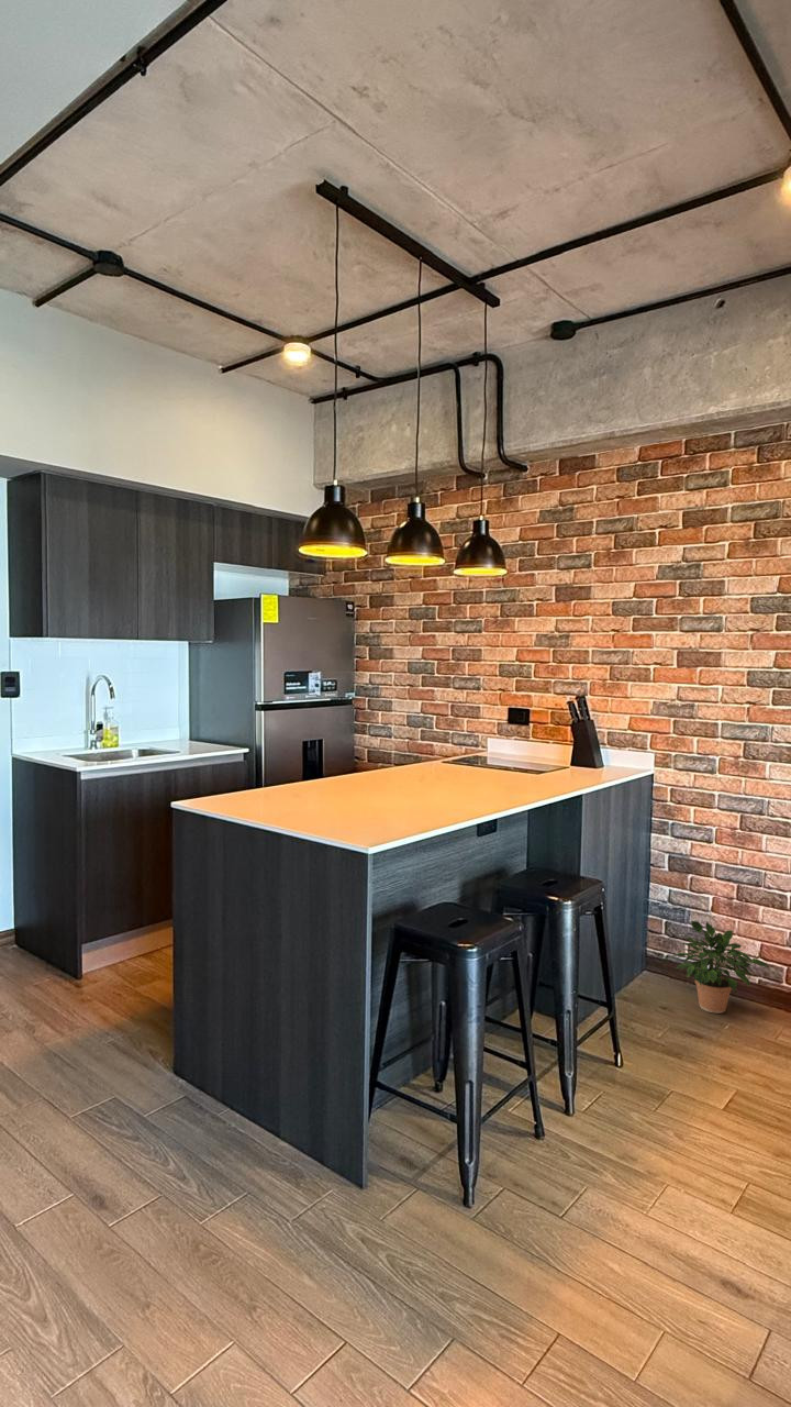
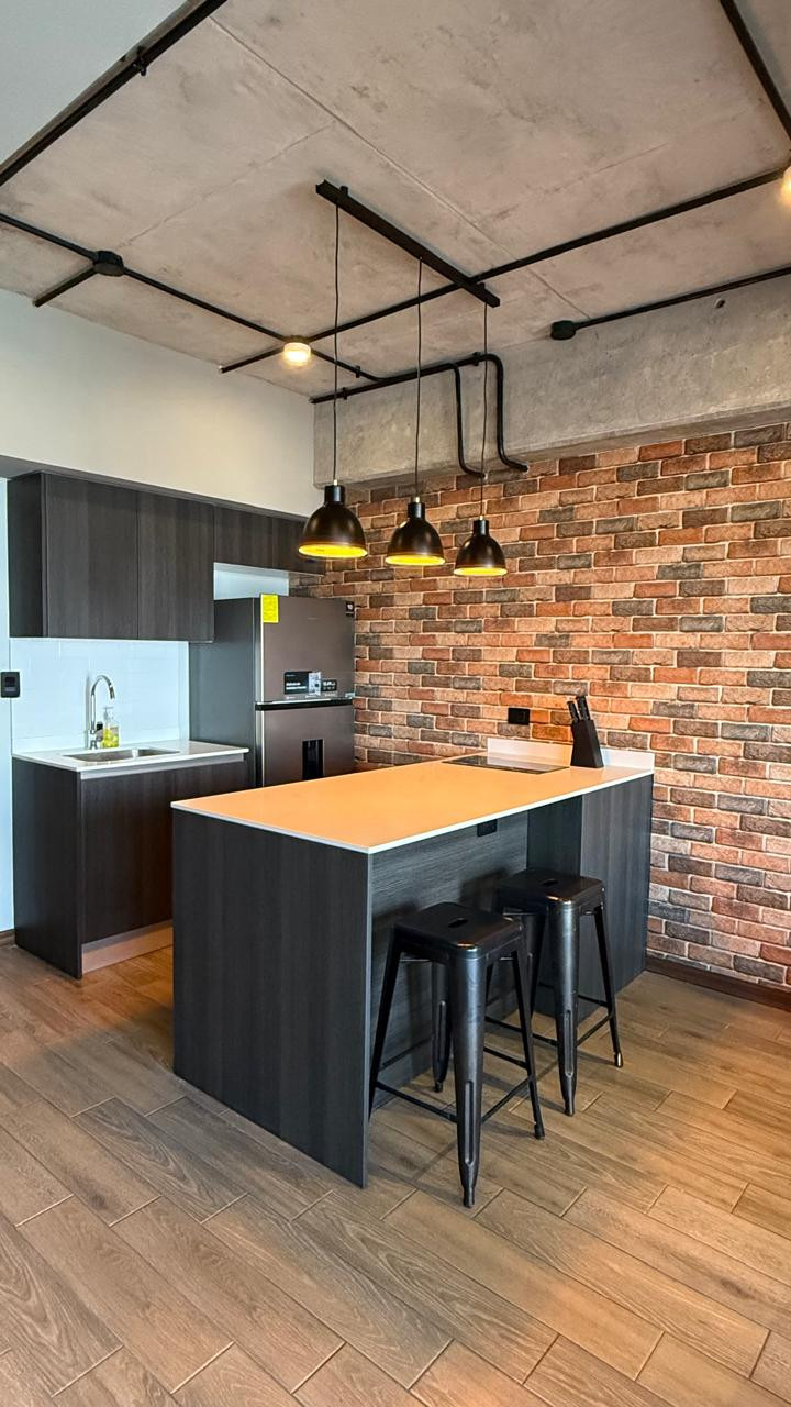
- potted plant (721, 967)
